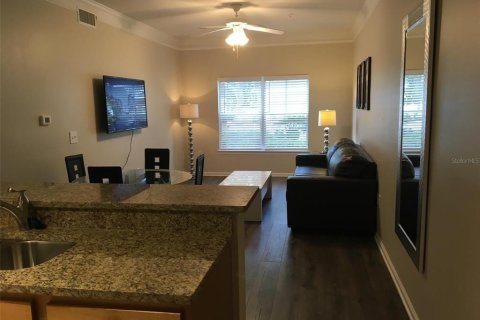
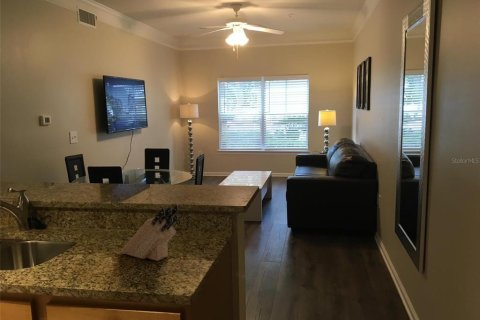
+ knife block (151, 229)
